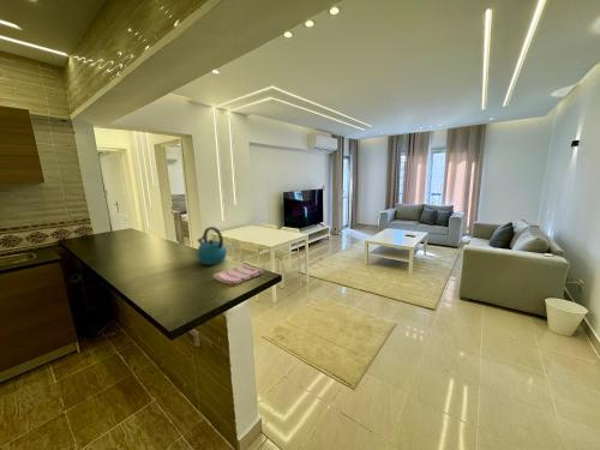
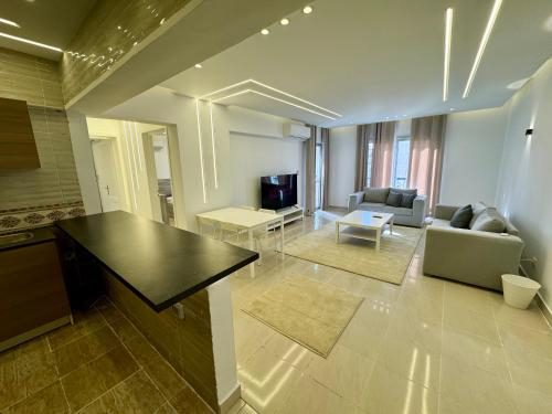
- dish towel (239, 272)
- kettle (210, 244)
